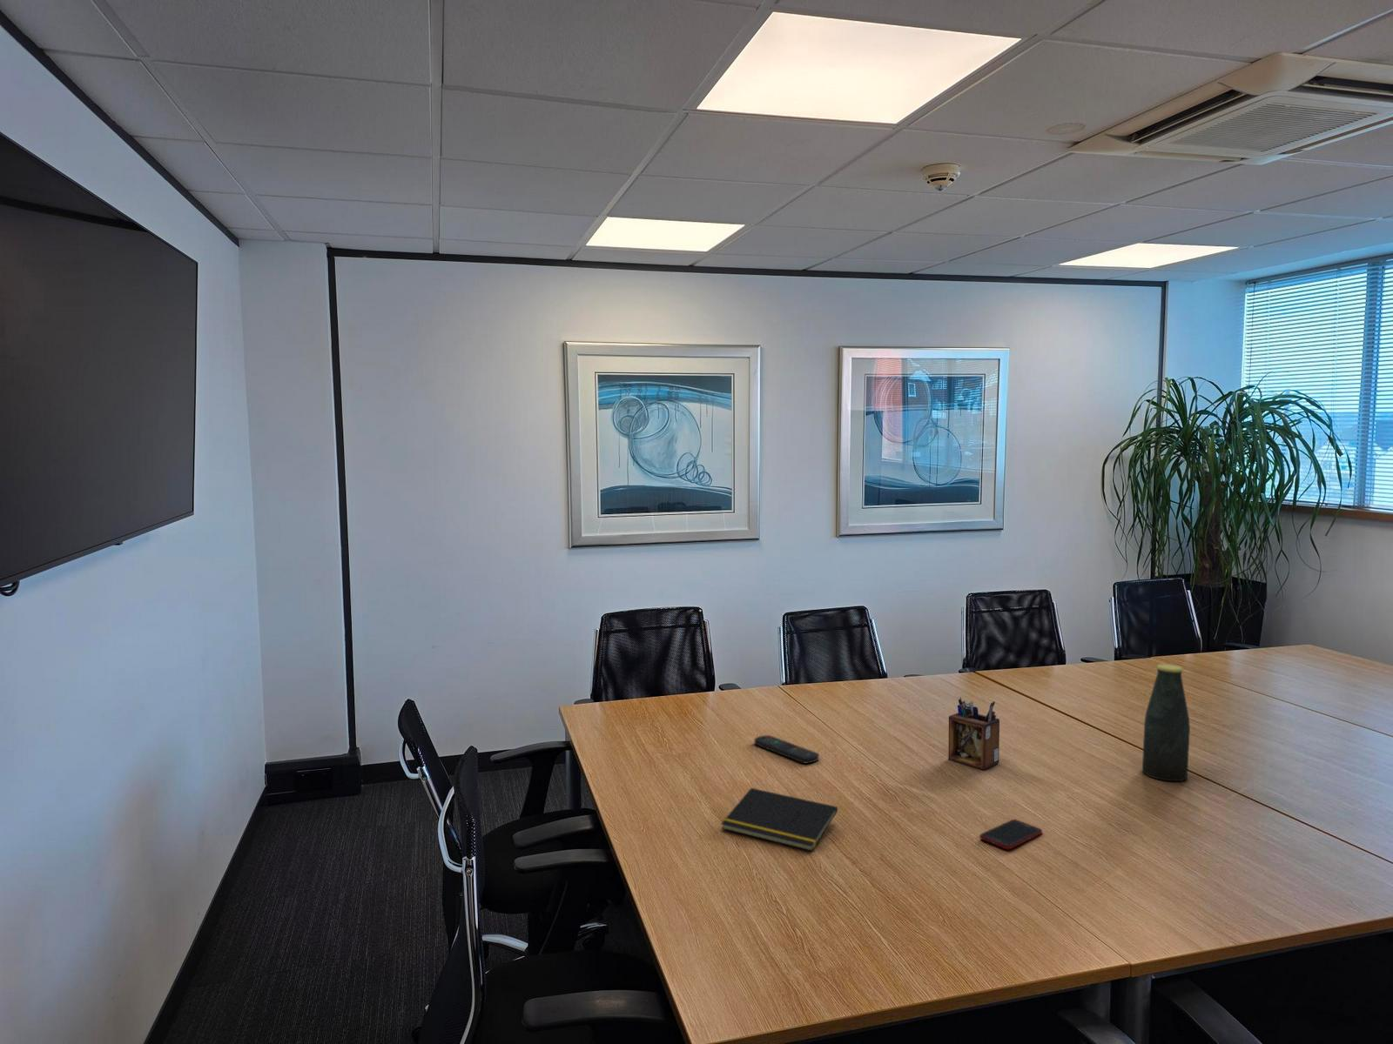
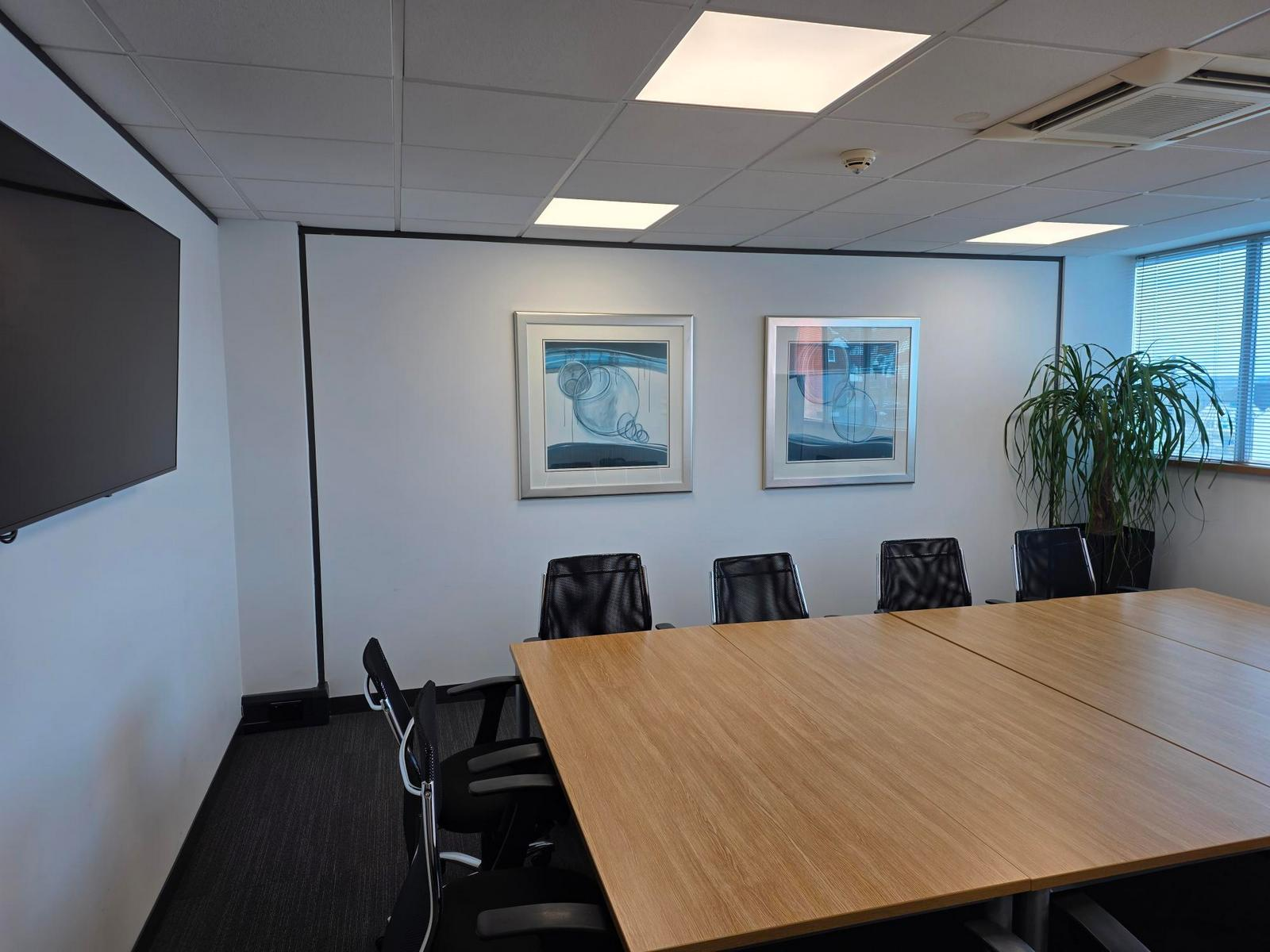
- bottle (1167, 720)
- cell phone (1011, 833)
- desk organizer (973, 730)
- remote control (785, 748)
- notepad (779, 817)
